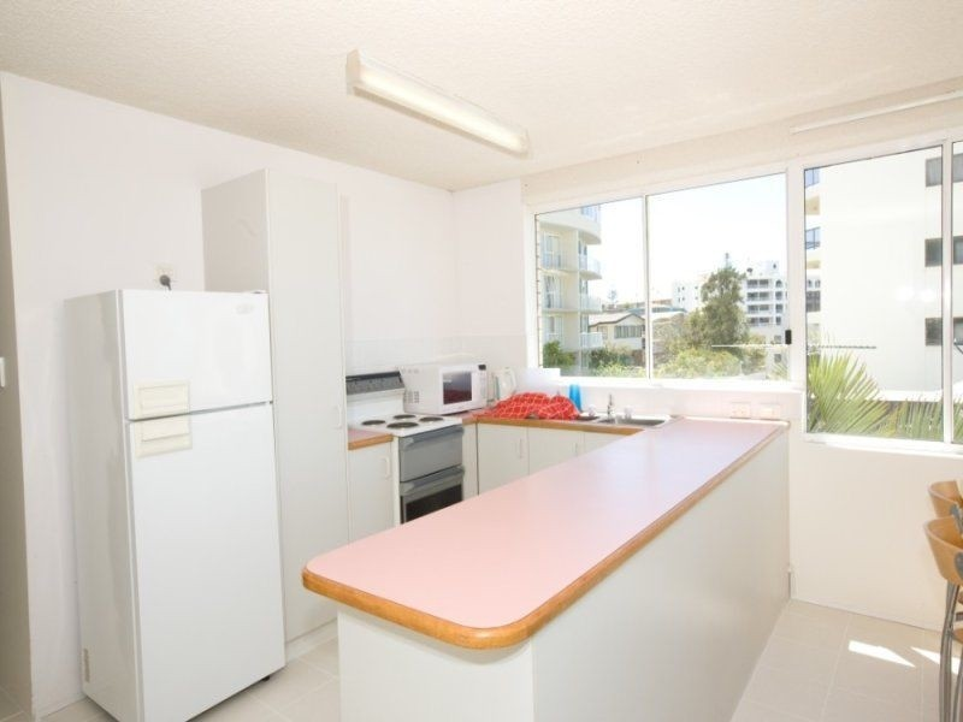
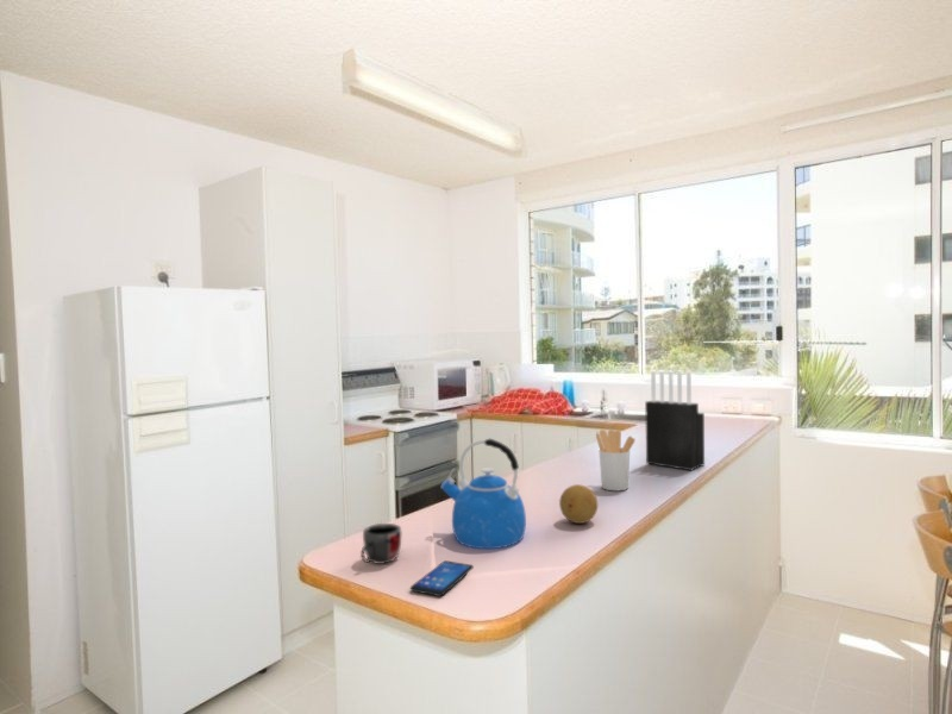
+ utensil holder (613, 457)
+ smartphone (443, 577)
+ knife block (676, 416)
+ mug (378, 546)
+ kettle (480, 487)
+ fruit (578, 503)
